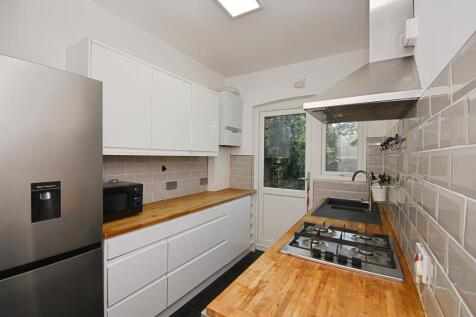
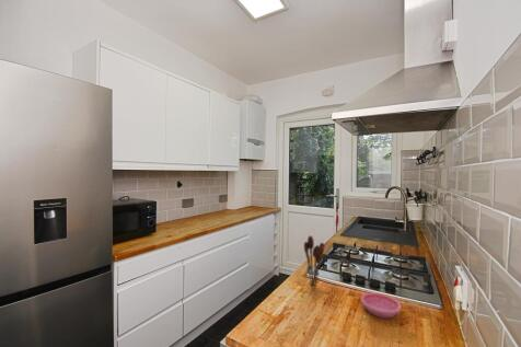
+ utensil holder (315, 262)
+ saucer (380, 305)
